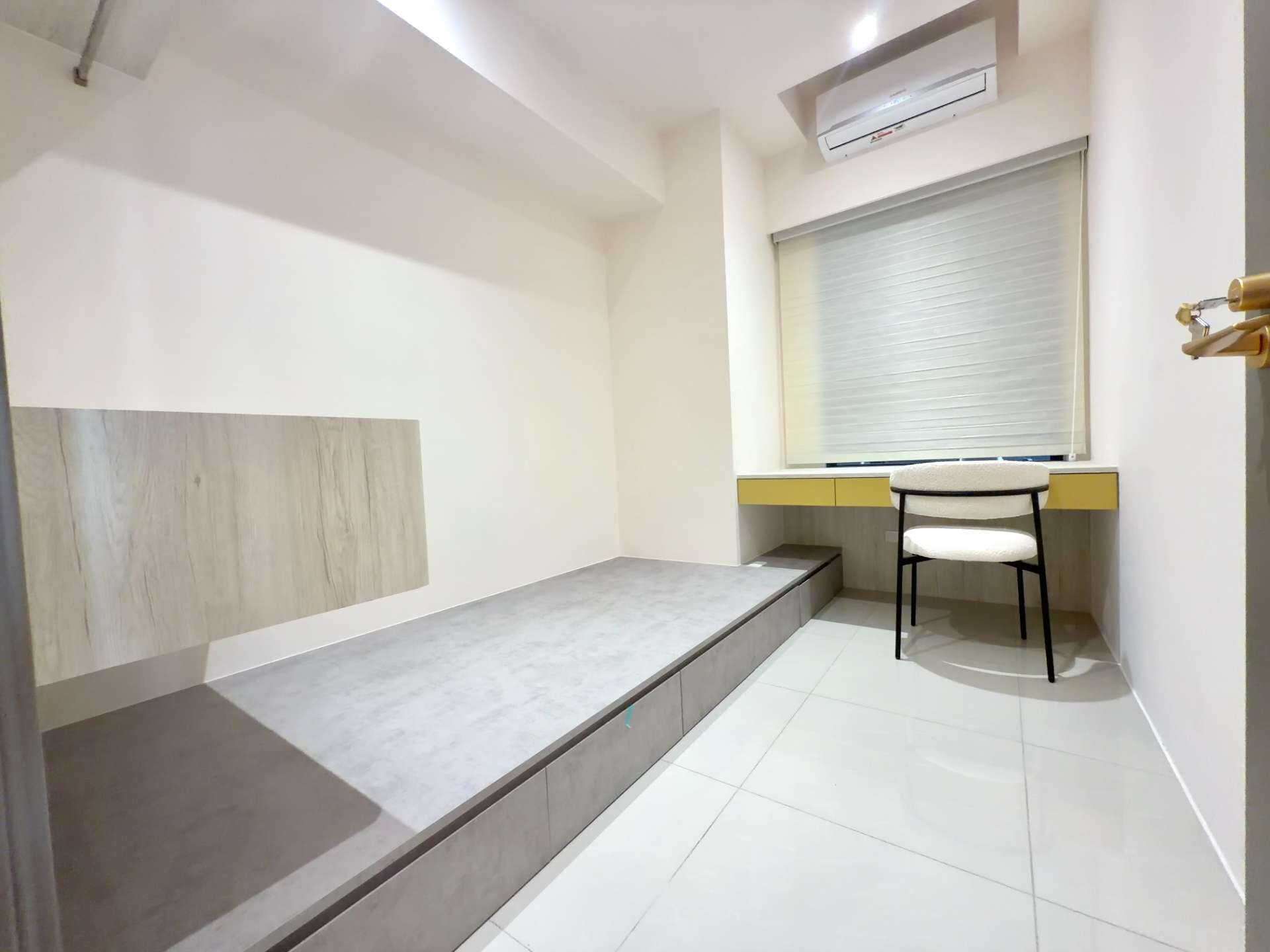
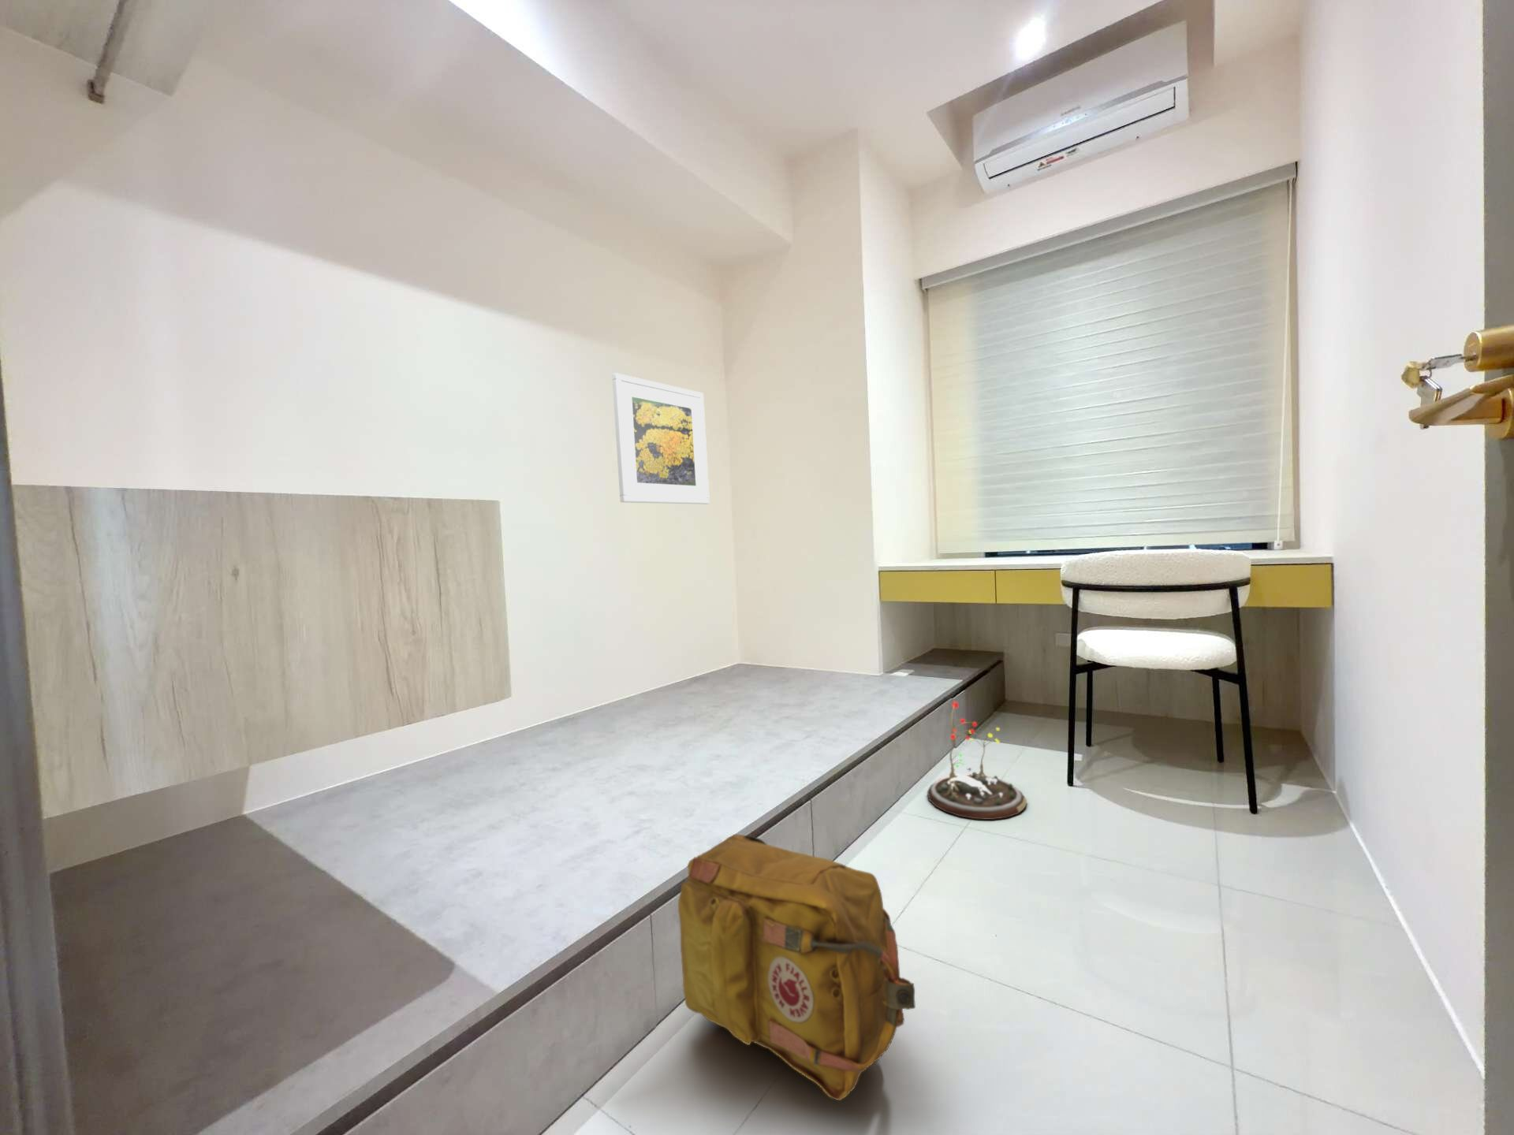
+ decorative plant (982, 757)
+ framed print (664, 444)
+ backpack (798, 948)
